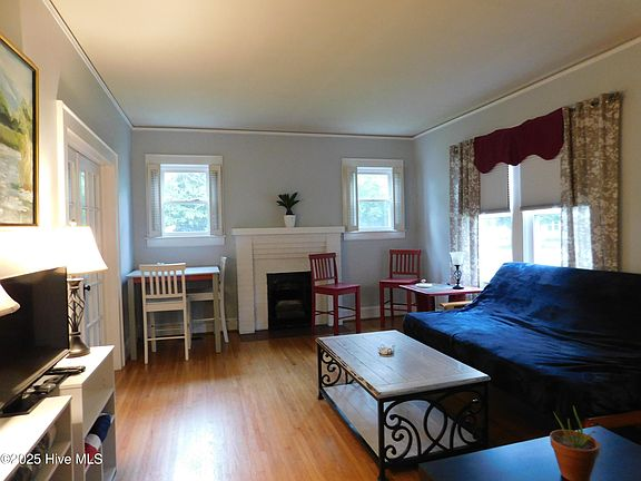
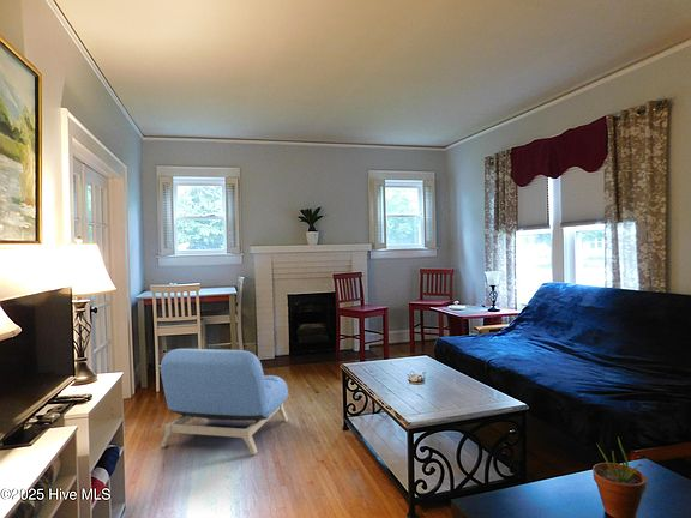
+ armchair (228, 386)
